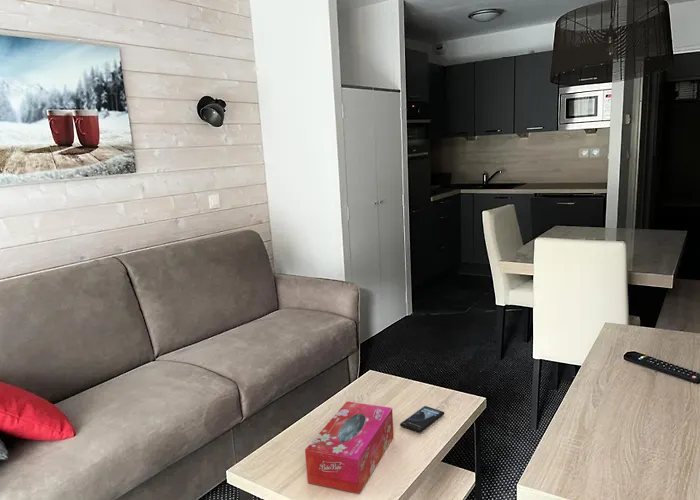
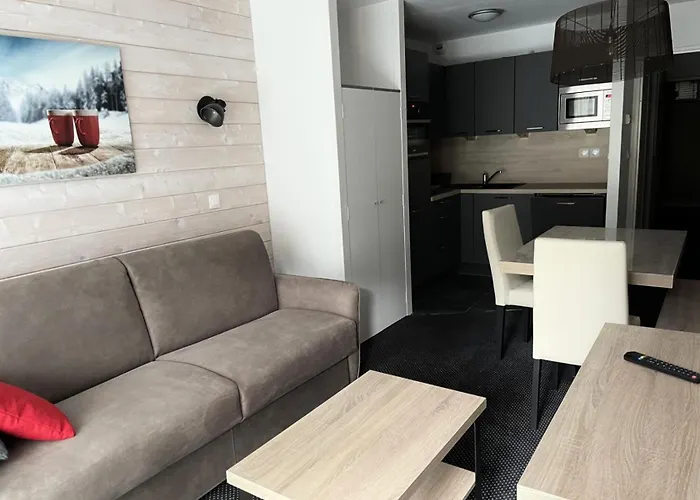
- tissue box (352, 443)
- smartphone (422, 418)
